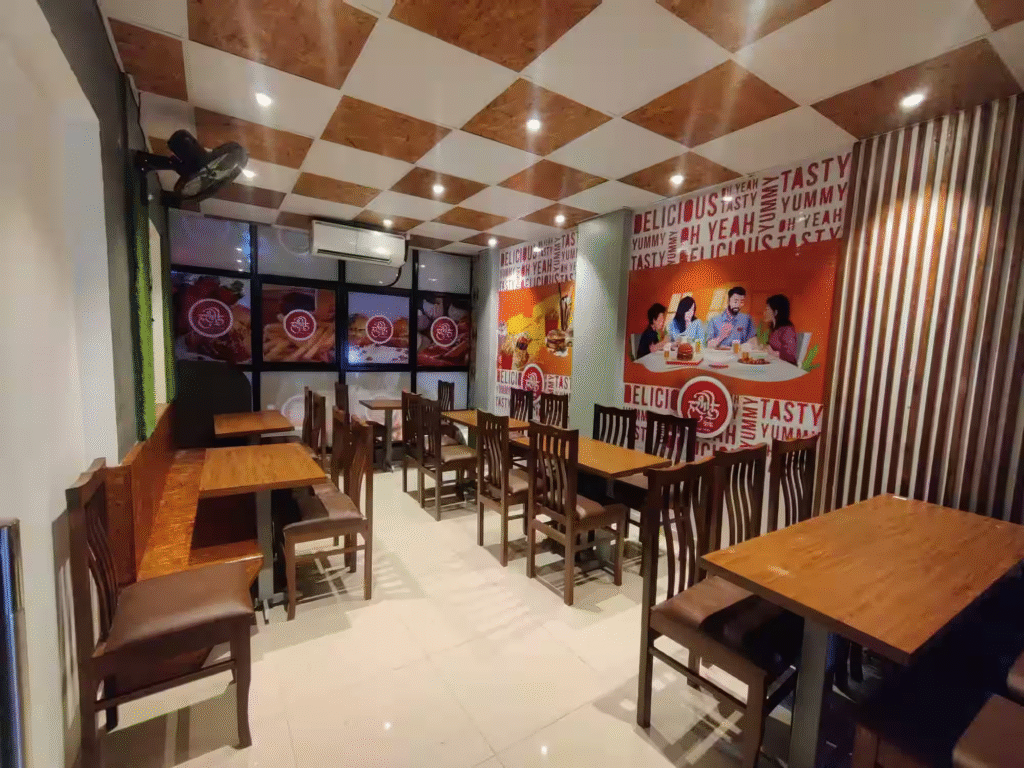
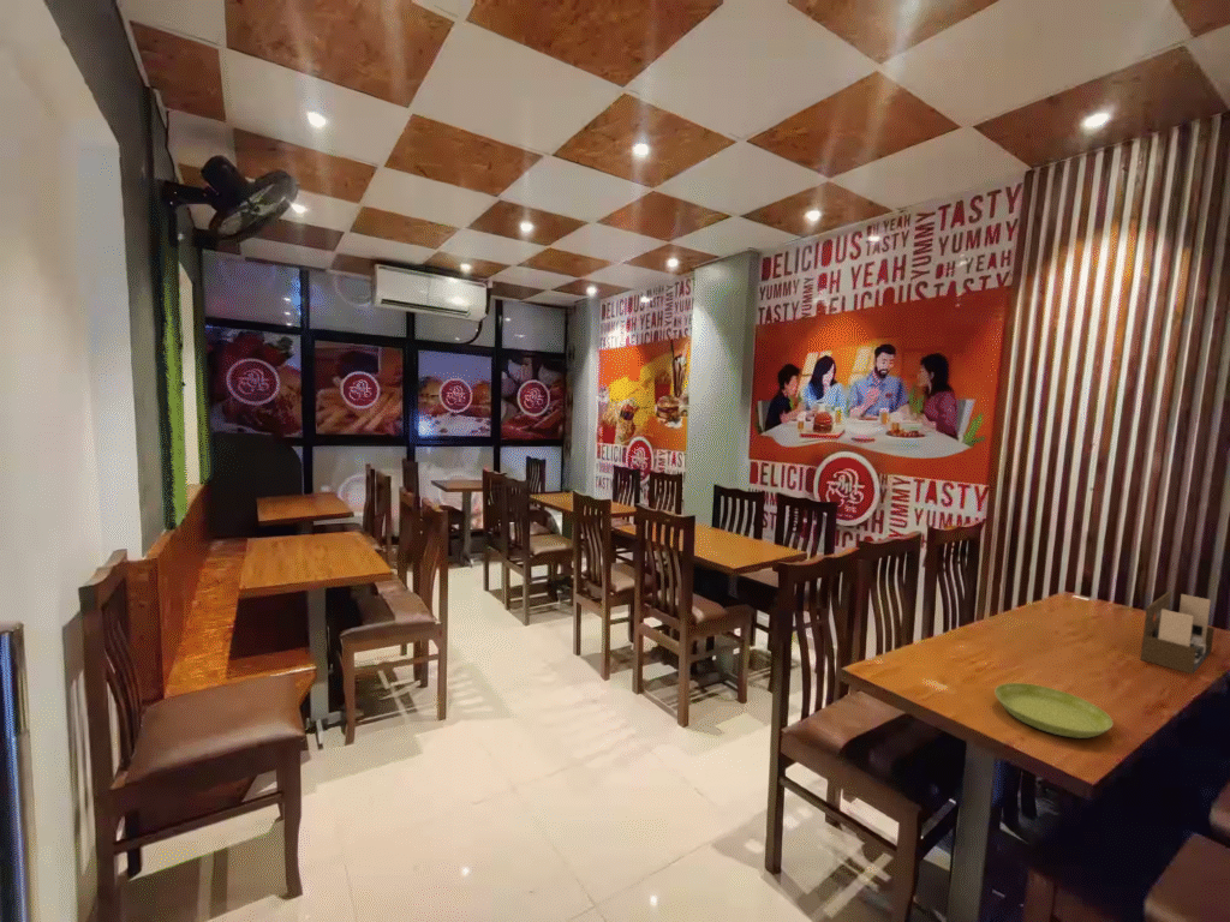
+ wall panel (1180, 629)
+ saucer (1050, 711)
